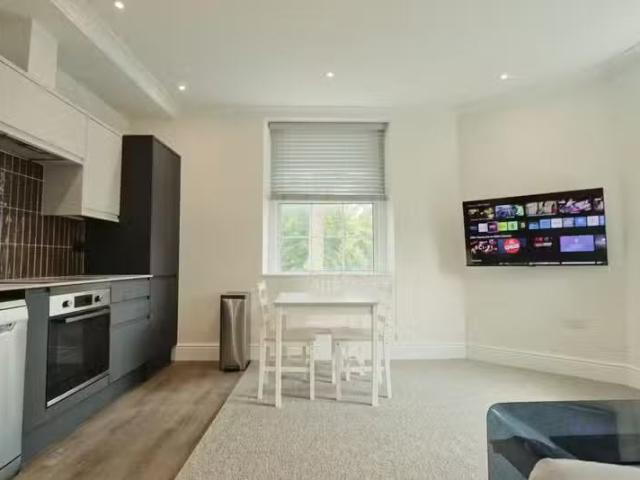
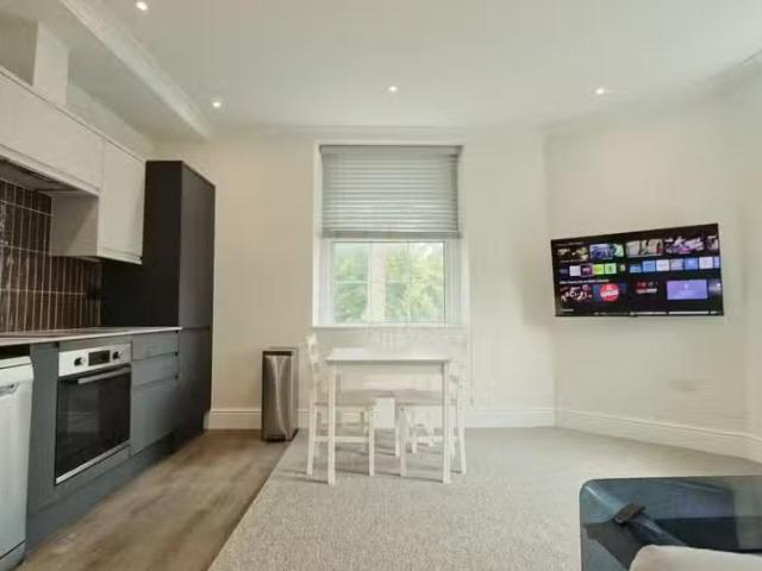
+ remote control (629, 512)
